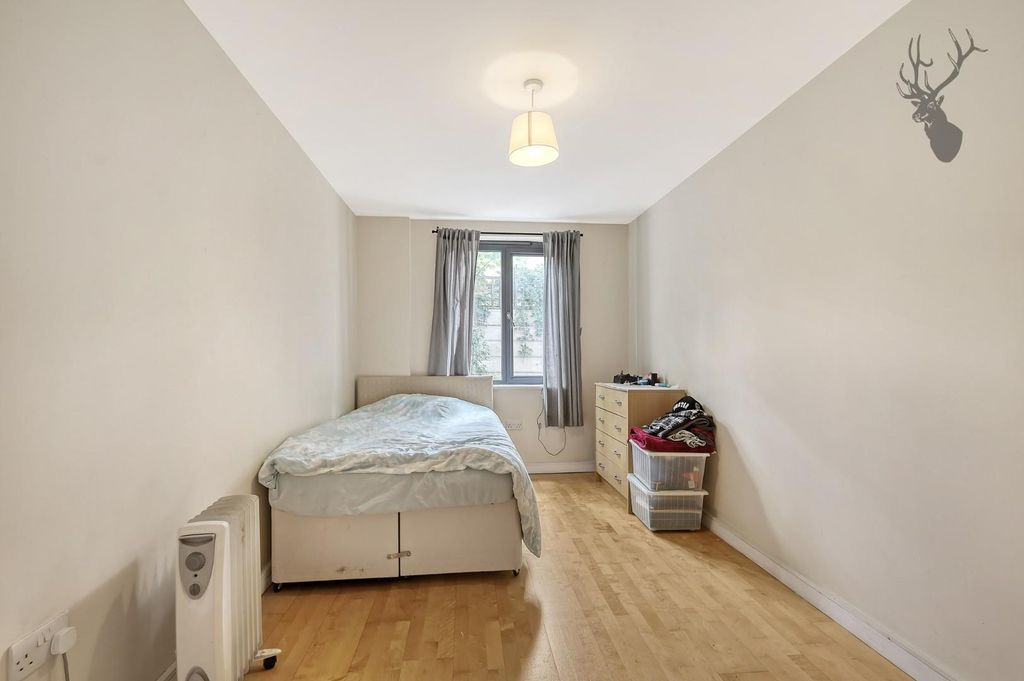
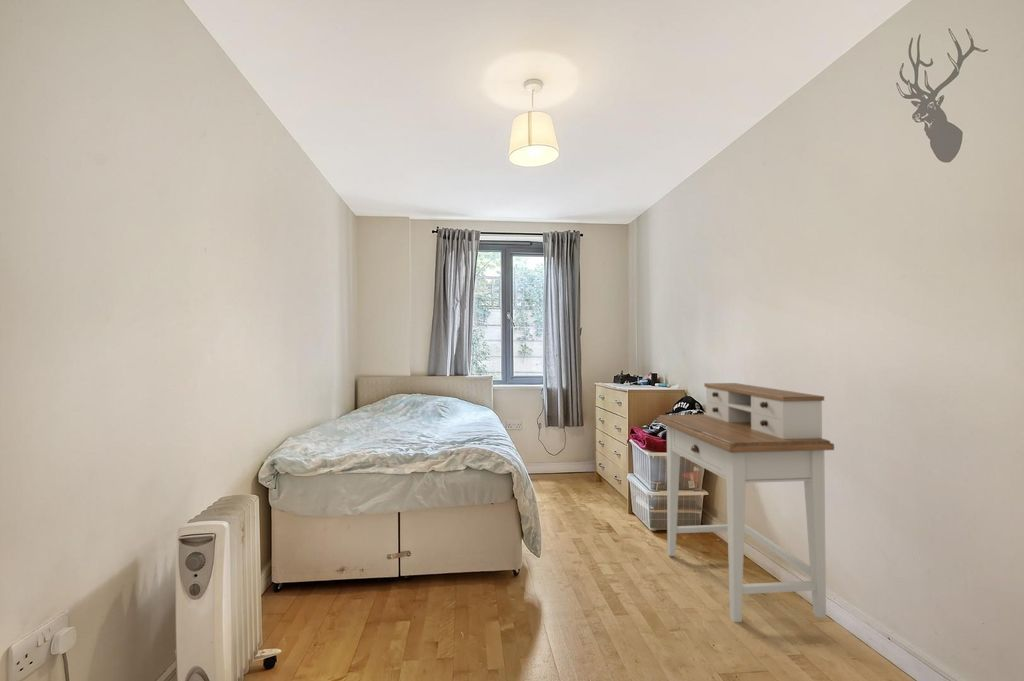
+ desk (732, 485)
